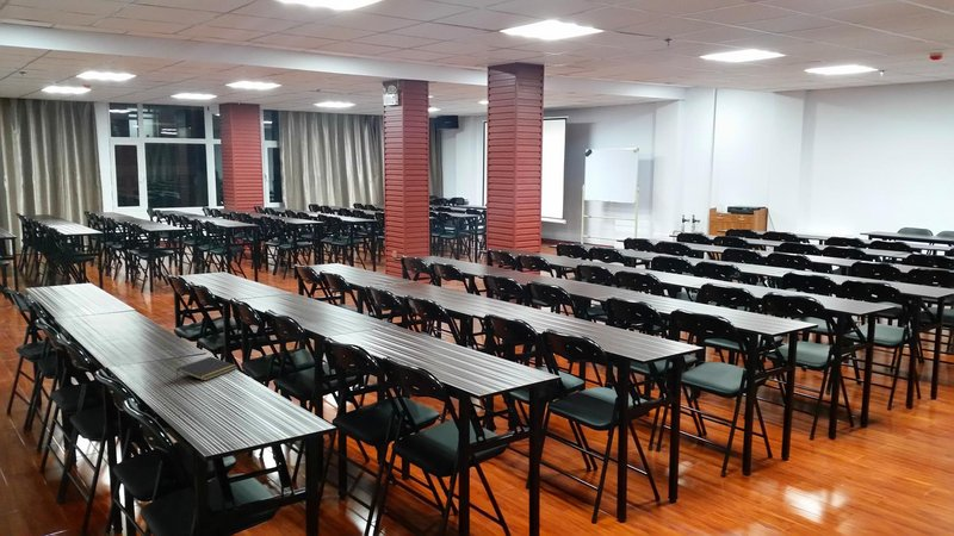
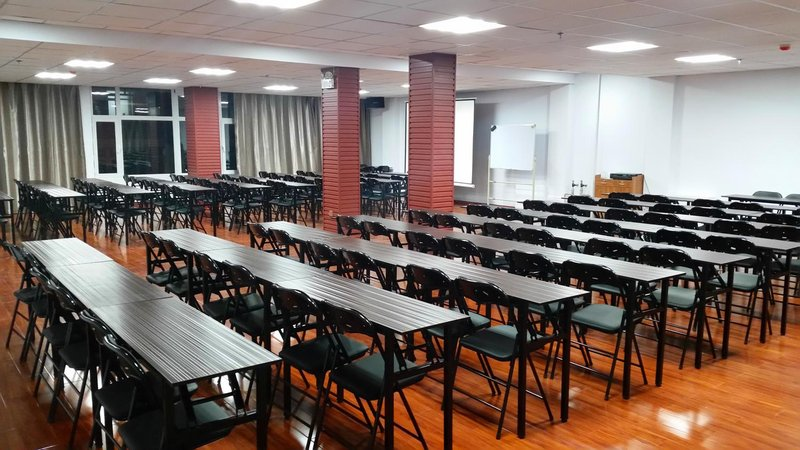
- notepad (207, 368)
